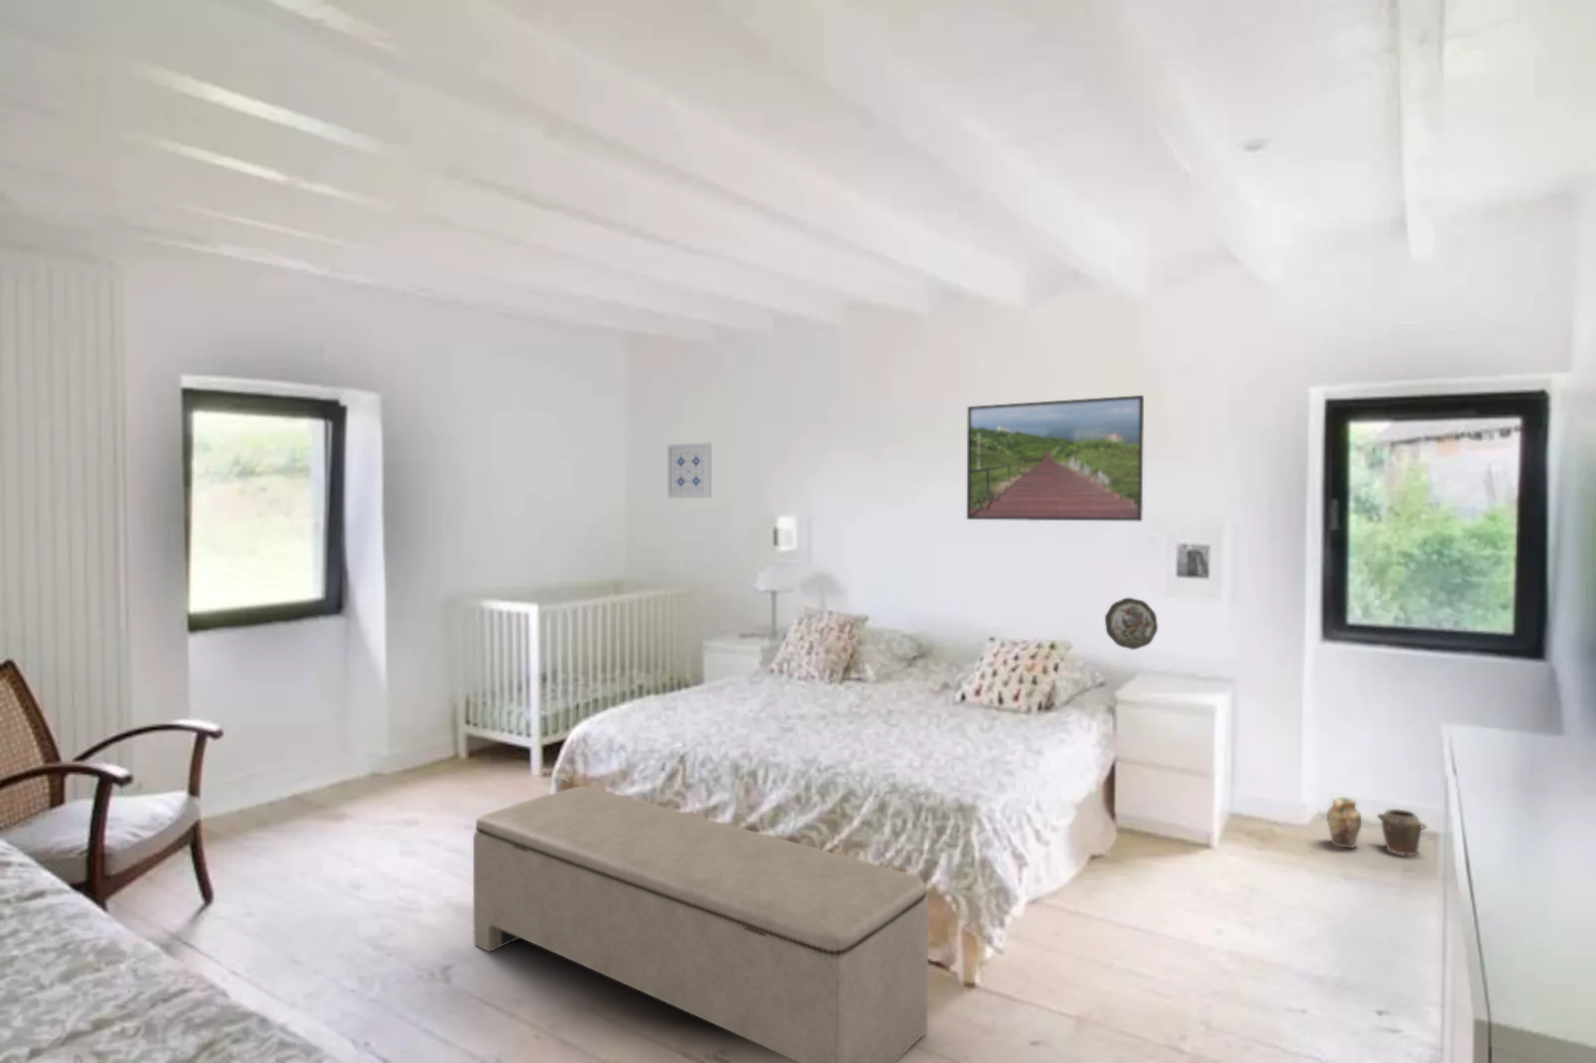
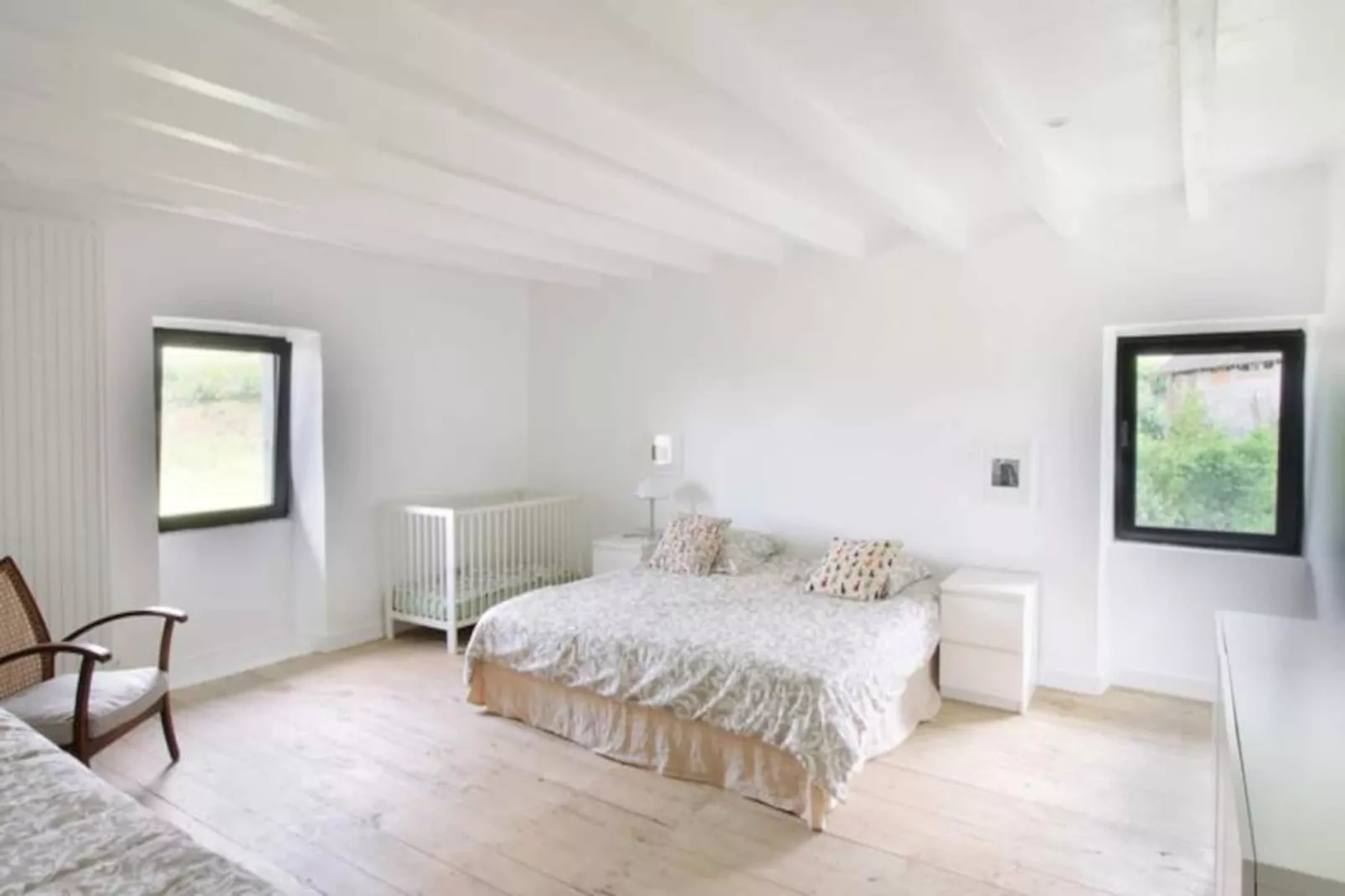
- wall art (688, 471)
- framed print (1050, 460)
- decorative plate (1131, 623)
- bench (680, 912)
- jar set (1381, 823)
